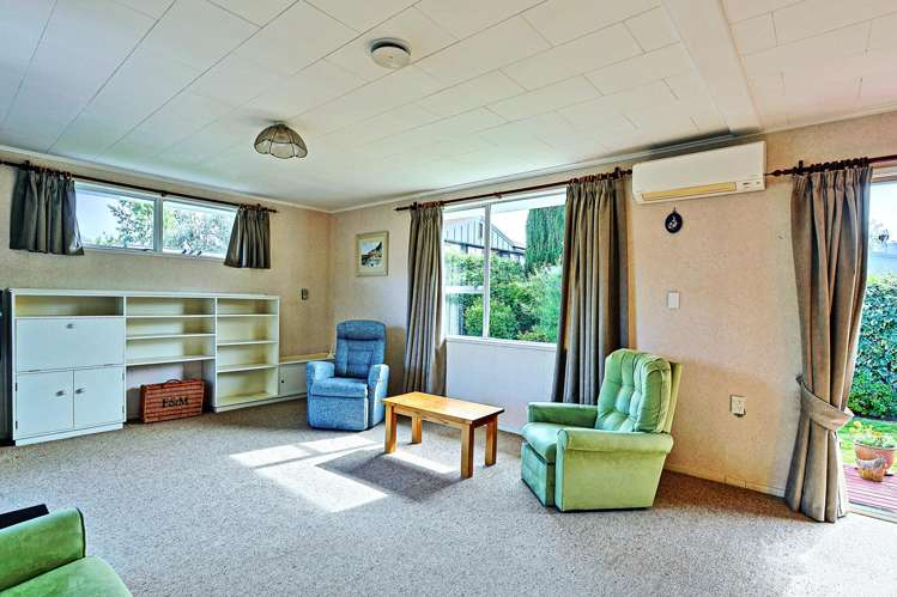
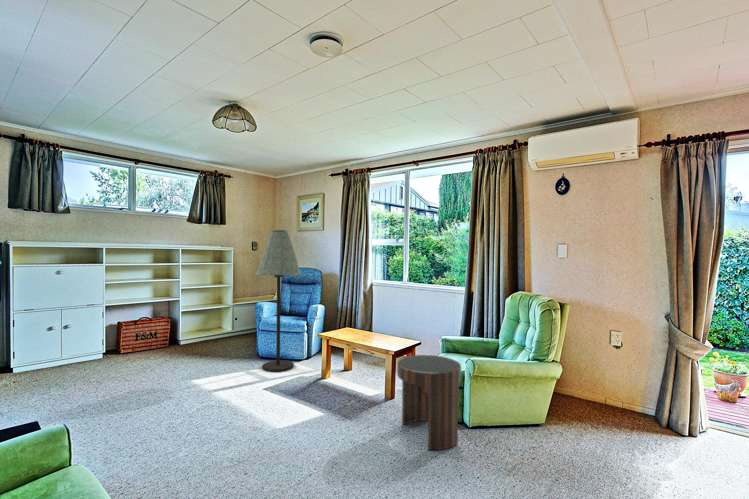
+ floor lamp (278, 298)
+ side table (428, 398)
